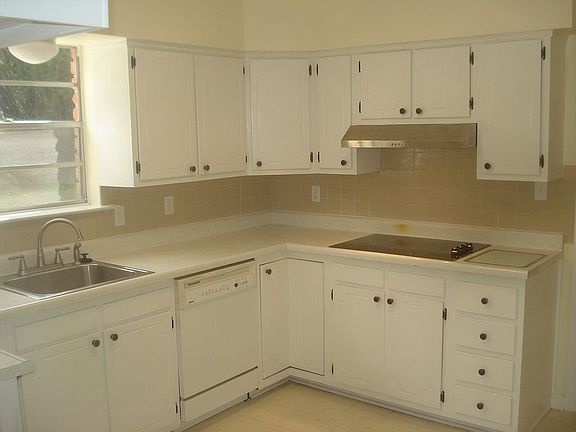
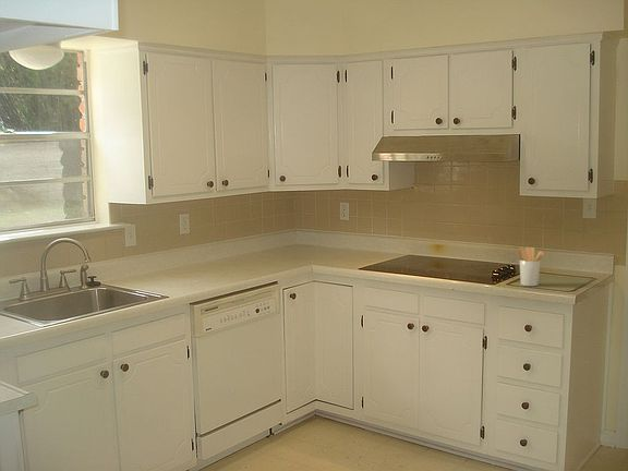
+ utensil holder (528, 265)
